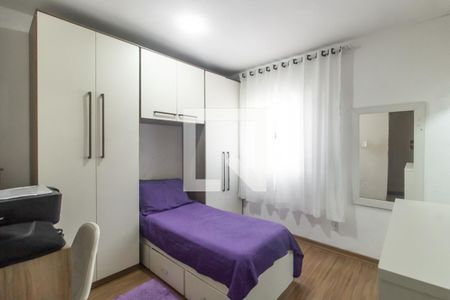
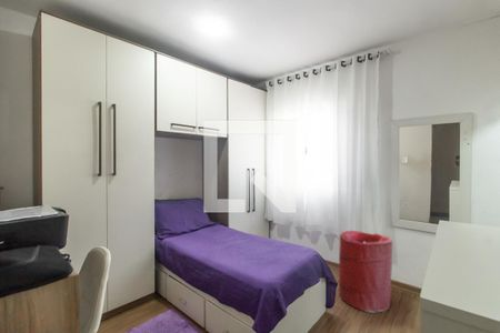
+ laundry hamper (364, 265)
